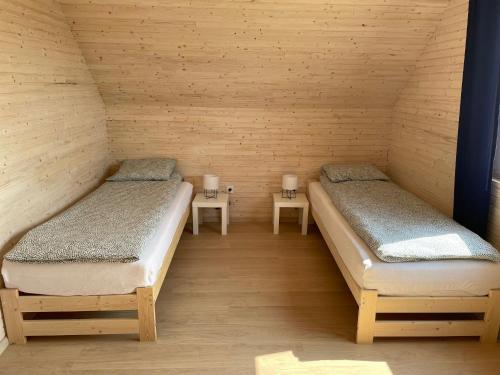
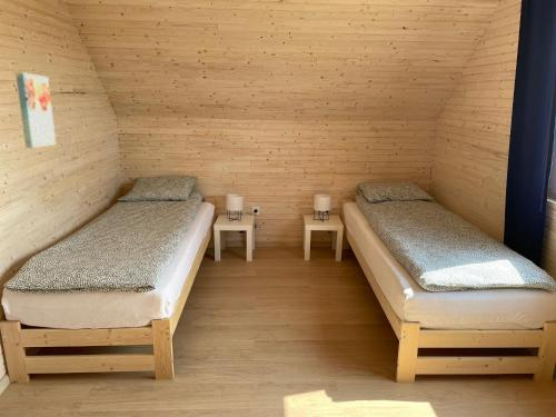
+ wall art (37, 111)
